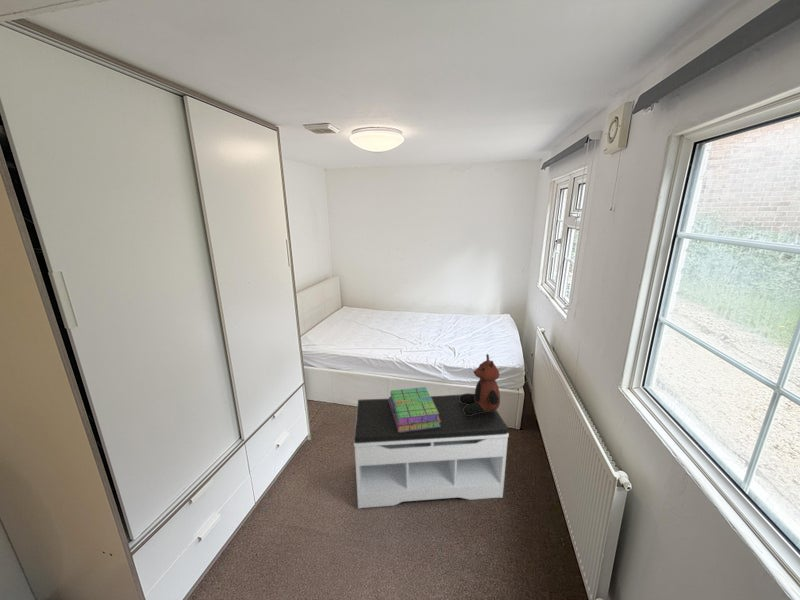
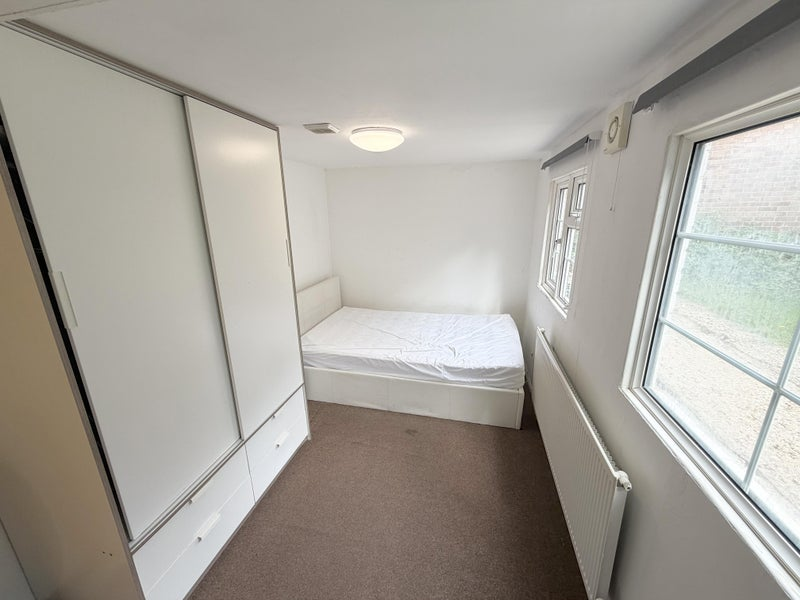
- bench (426, 445)
- teddy bear (480, 383)
- stack of books (413, 407)
